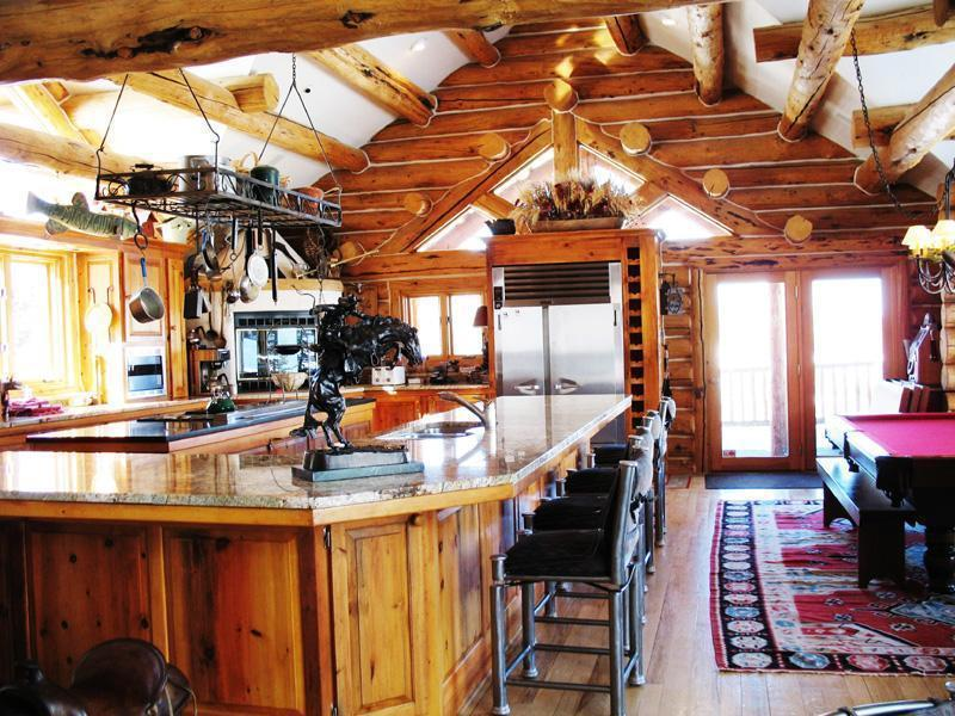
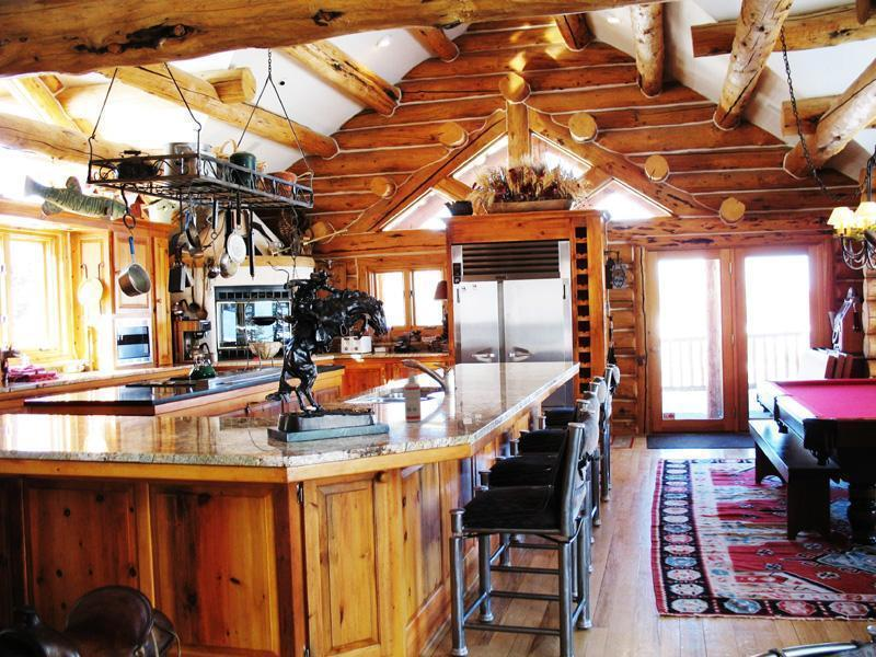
+ spray bottle (412, 395)
